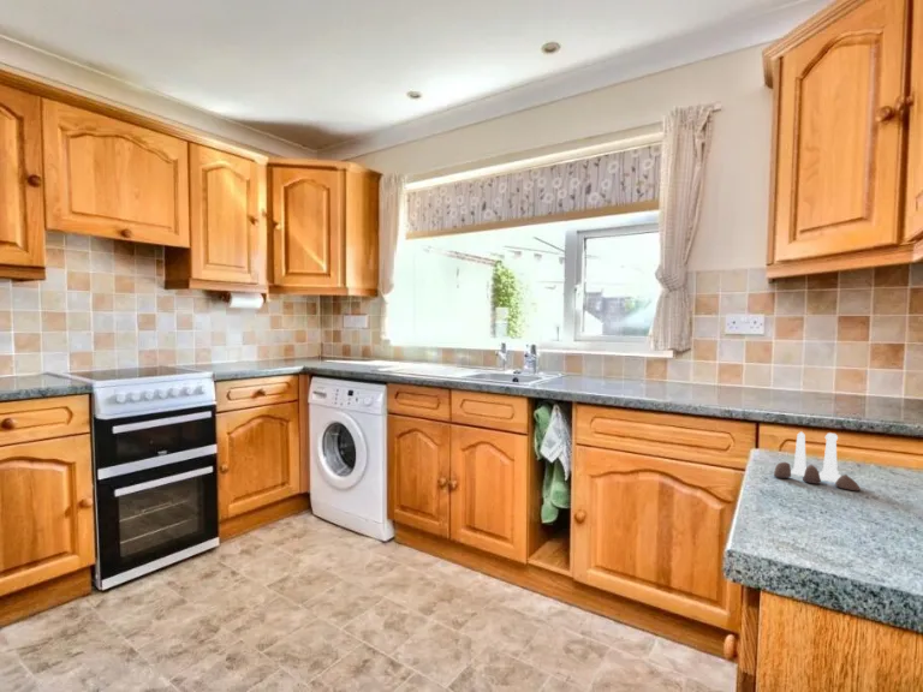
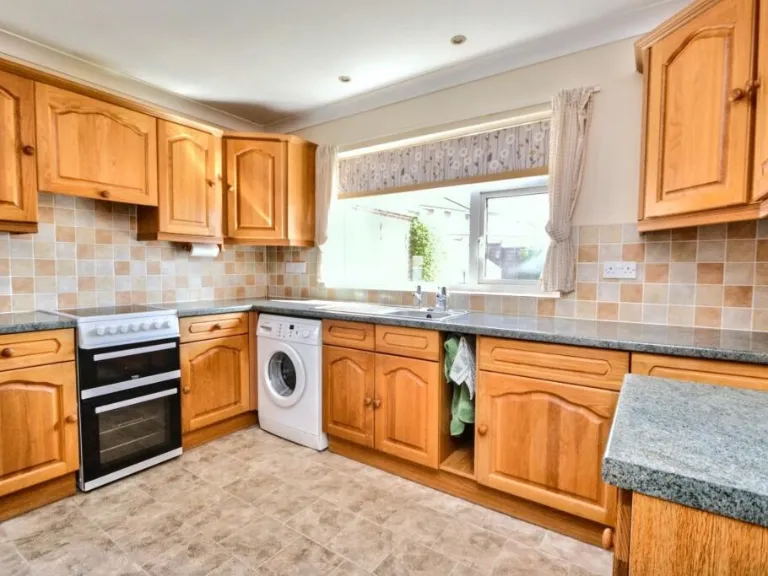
- salt and pepper shaker set (824, 457)
